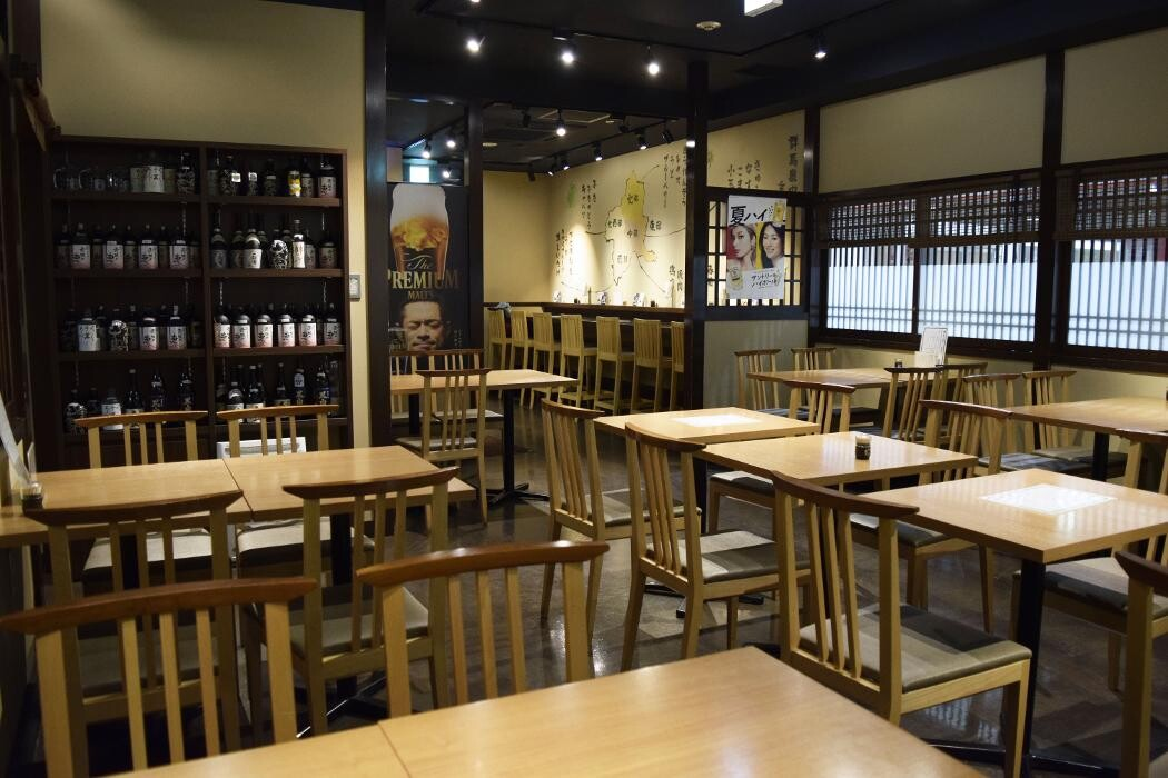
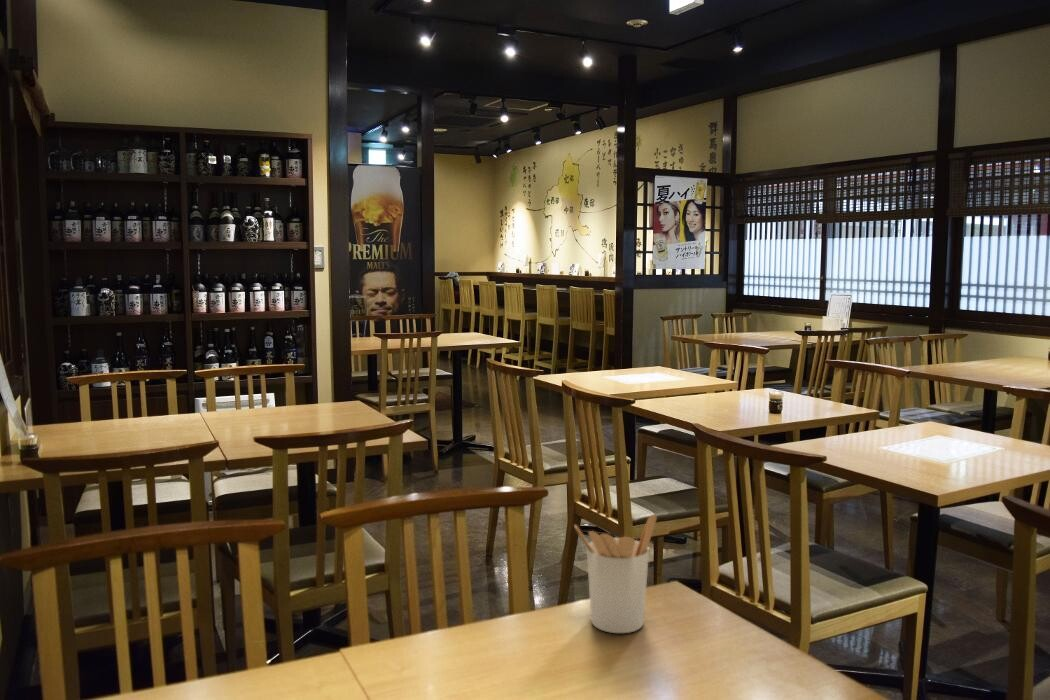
+ utensil holder (615, 572)
